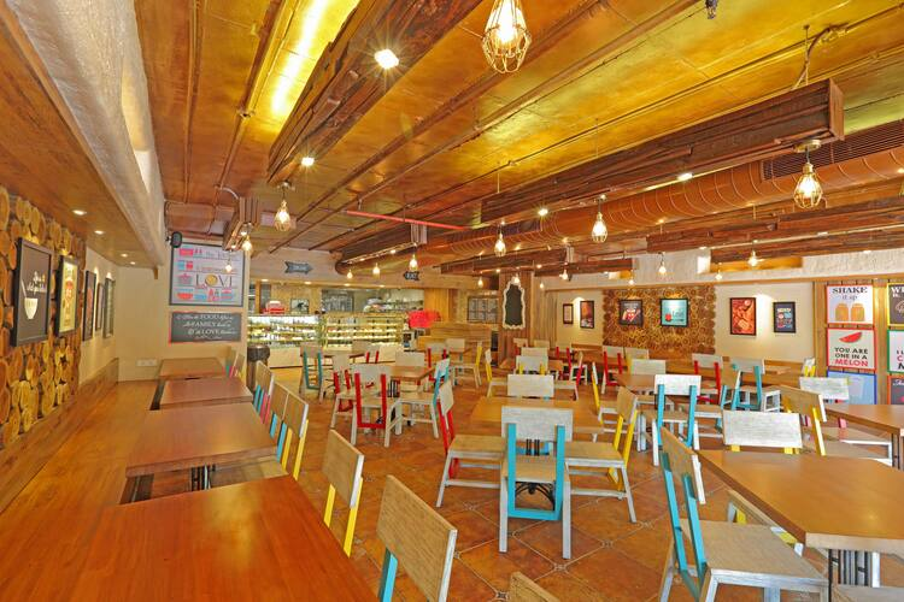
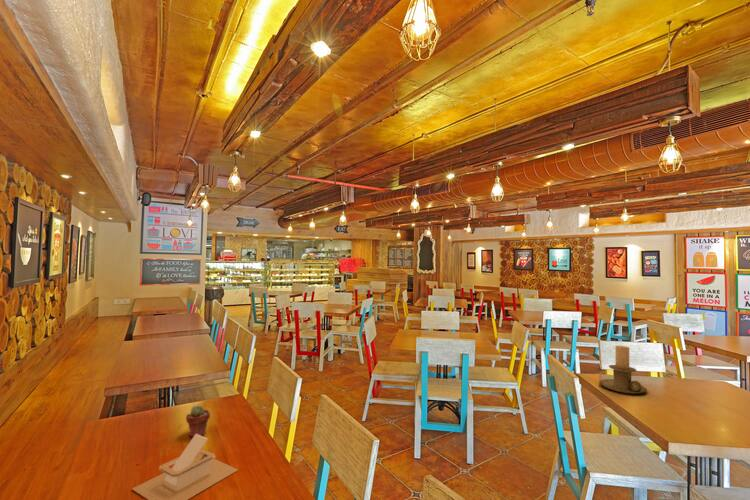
+ candle holder (622, 367)
+ potted succulent (197, 419)
+ napkin holder (188, 460)
